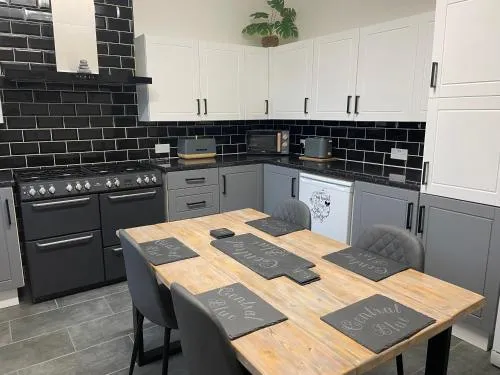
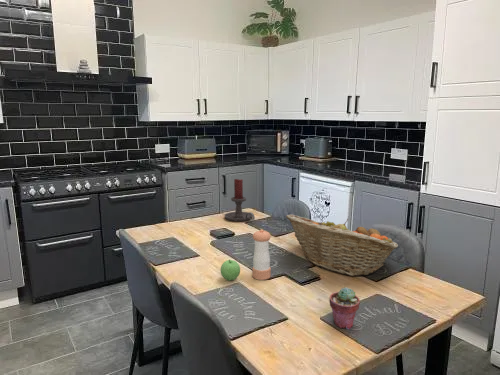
+ potted succulent (344, 305)
+ apple (230, 269)
+ pepper shaker (261, 253)
+ candle holder (241, 199)
+ fruit basket (338, 238)
